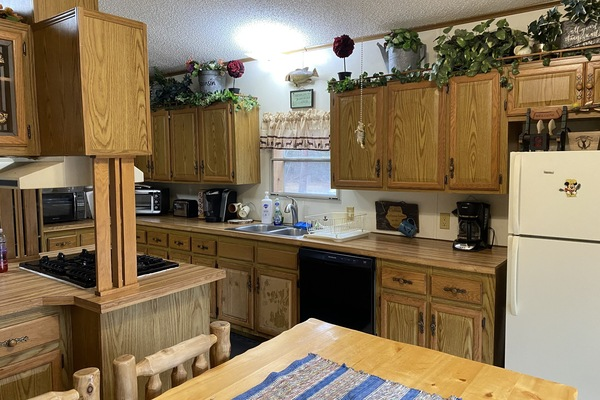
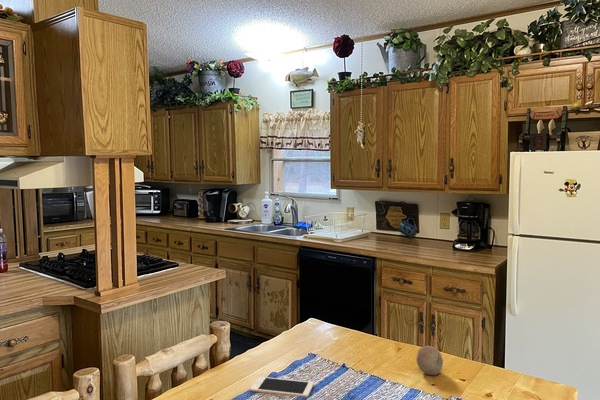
+ cell phone (282, 386)
+ fruit (429, 359)
